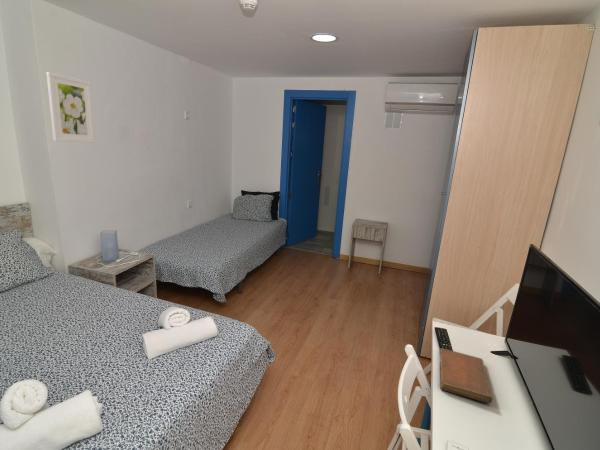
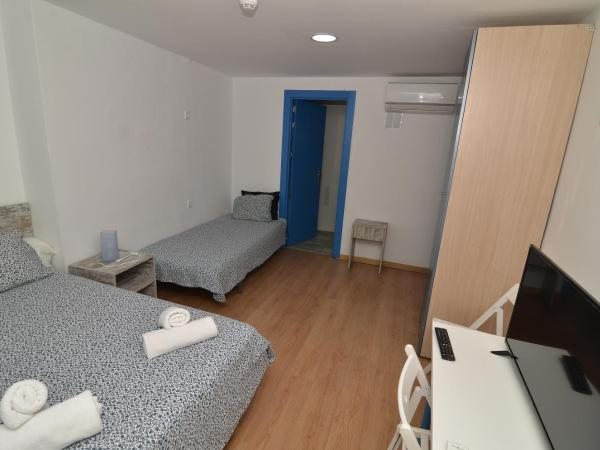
- notebook (463, 372)
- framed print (72, 110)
